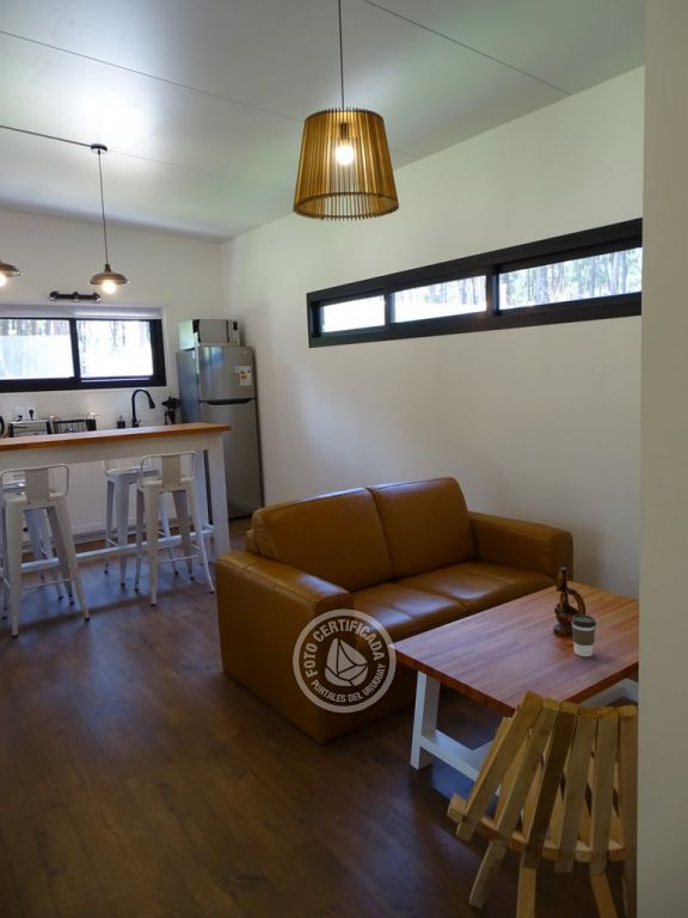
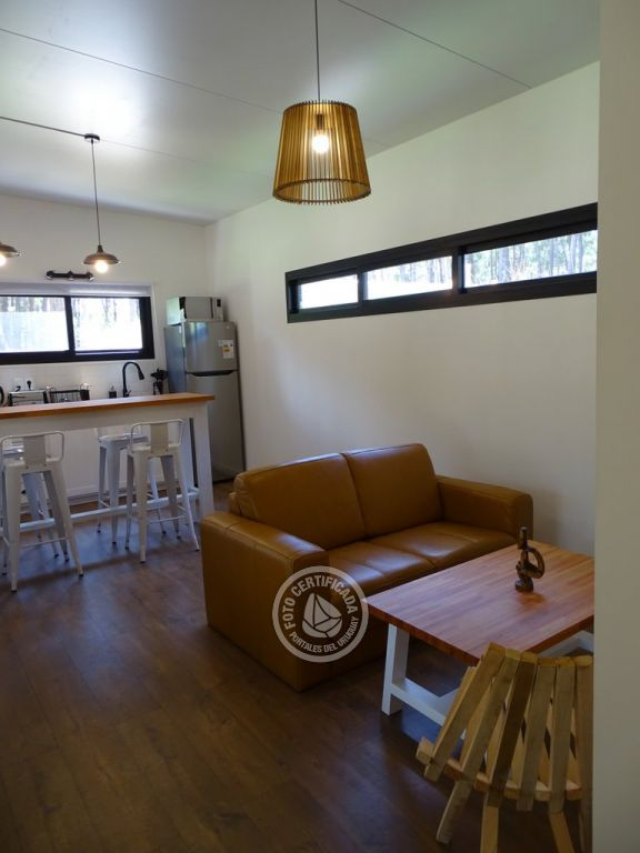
- coffee cup (583, 635)
